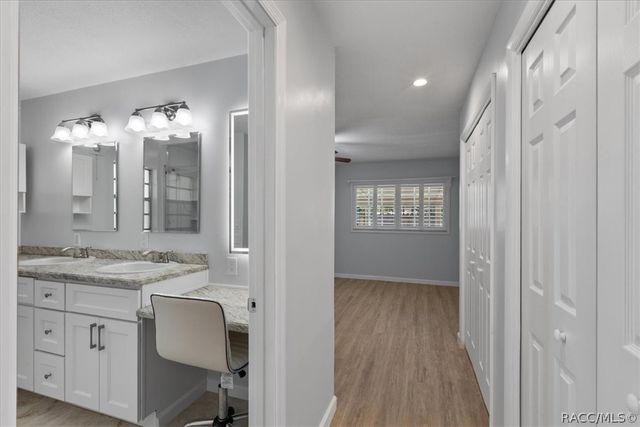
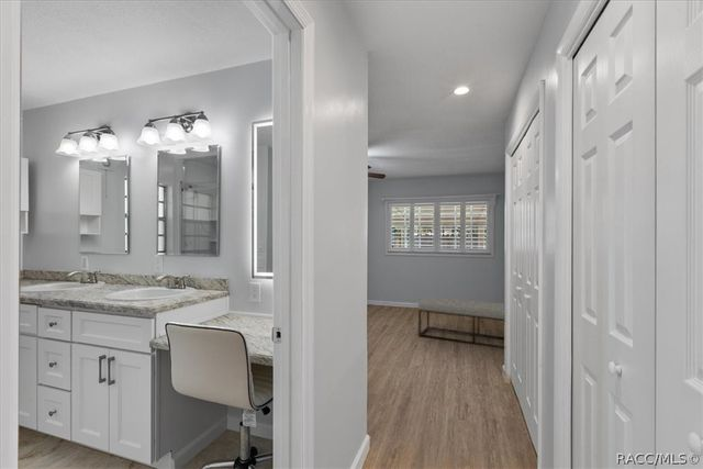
+ bench (478, 321)
